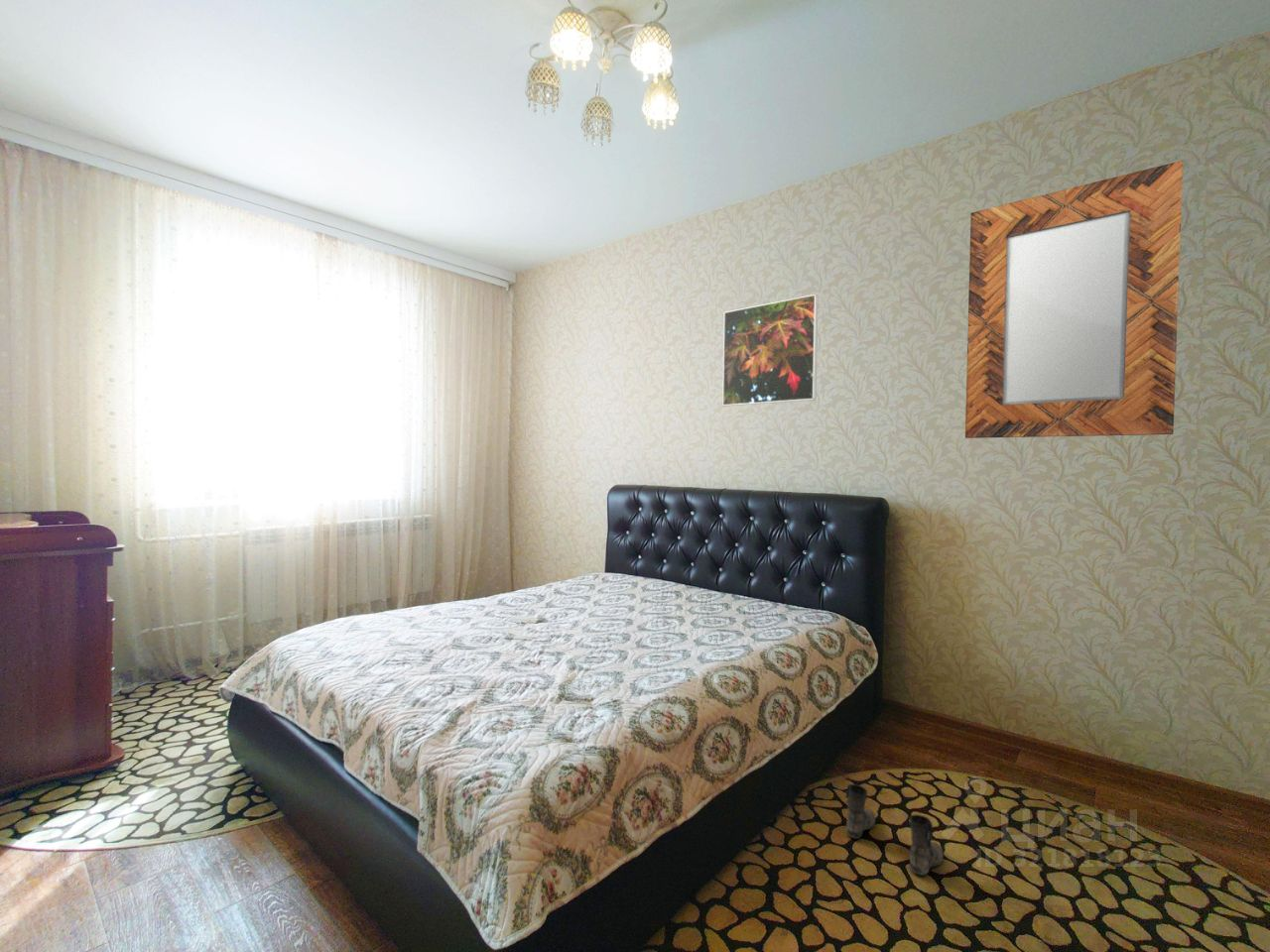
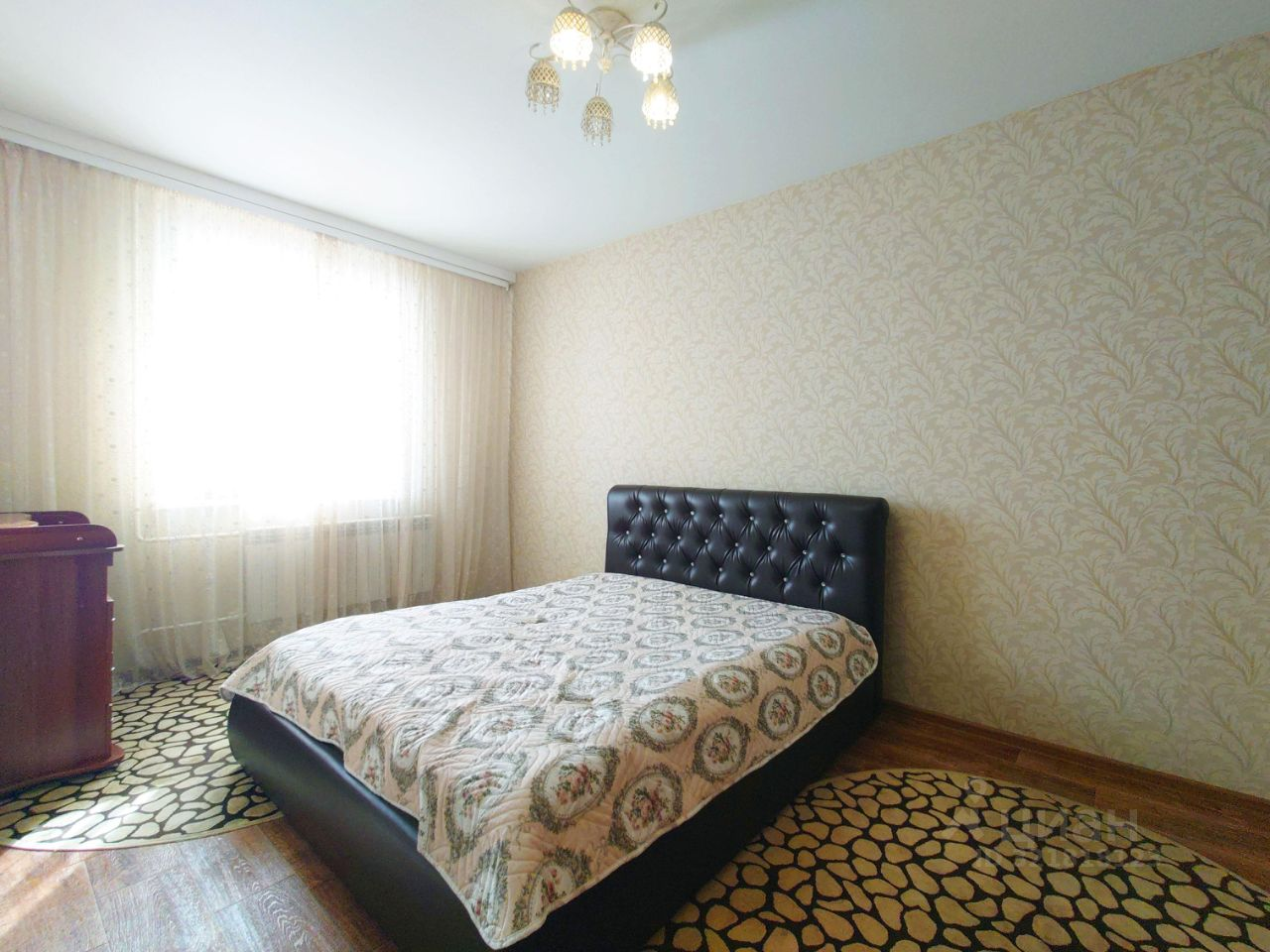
- boots (910, 821)
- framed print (767, 353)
- home mirror (1063, 313)
